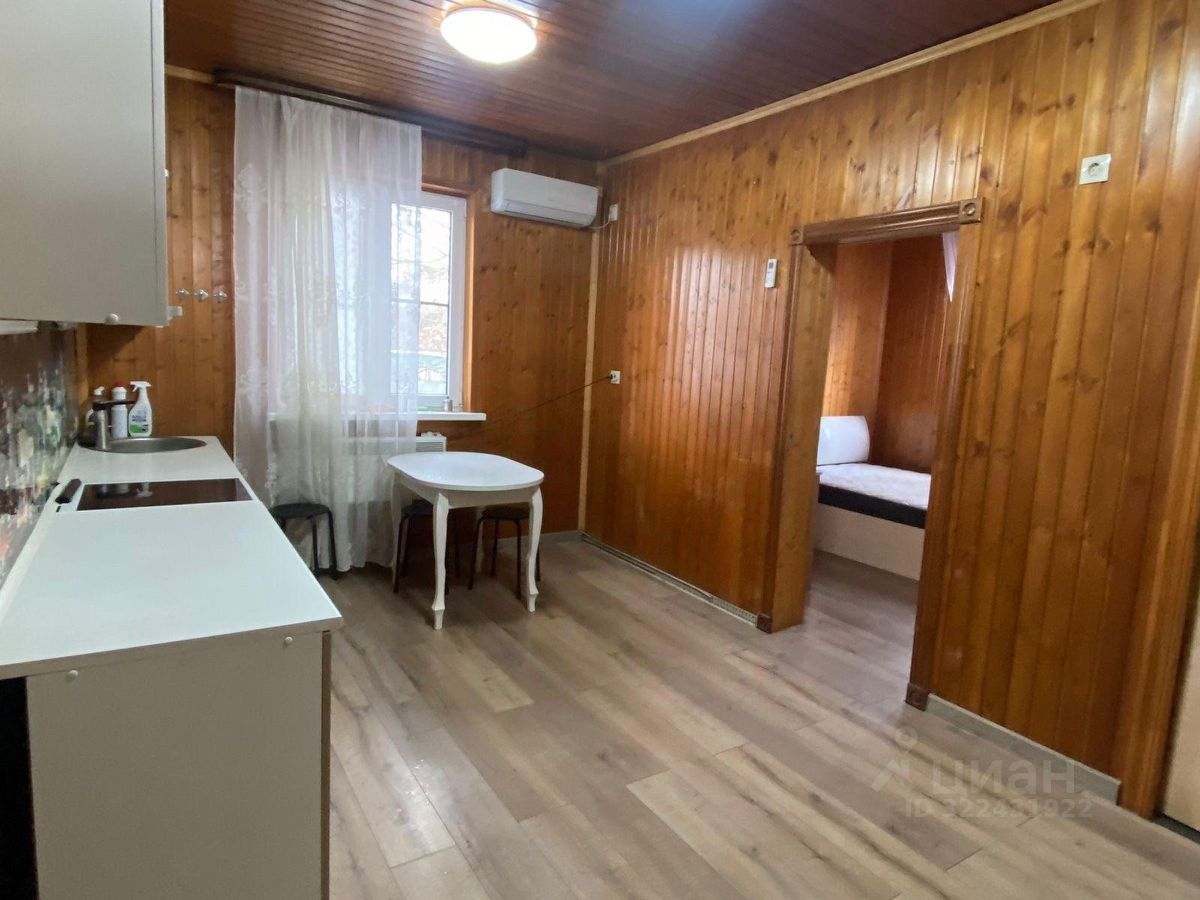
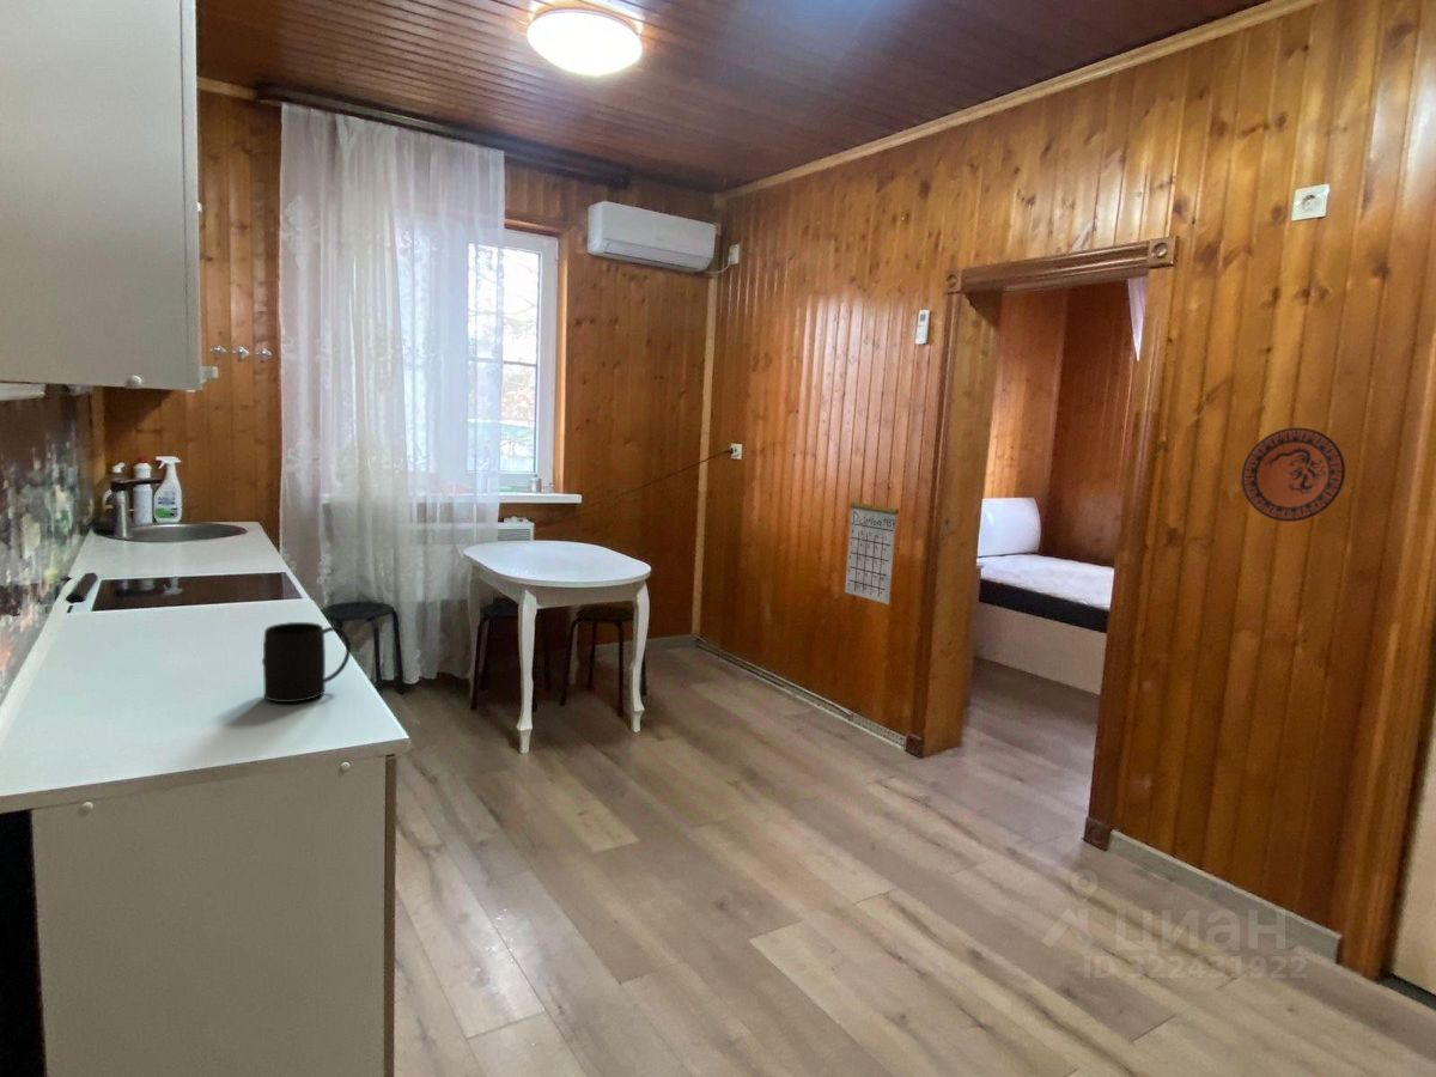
+ calendar (870, 541)
+ decorative plate (1291, 474)
+ mug (308, 659)
